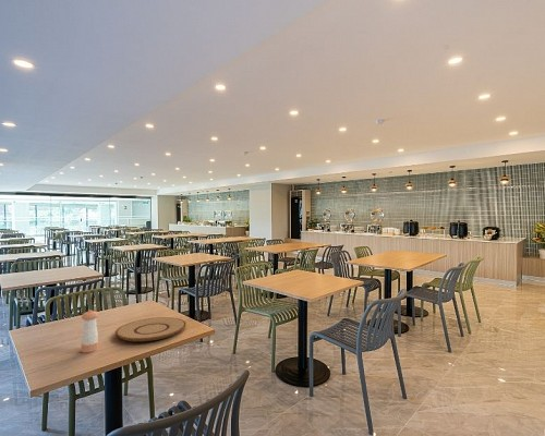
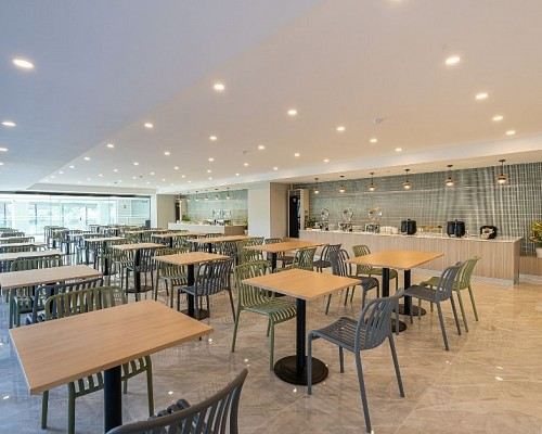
- pepper shaker (89, 329)
- plate (152, 328)
